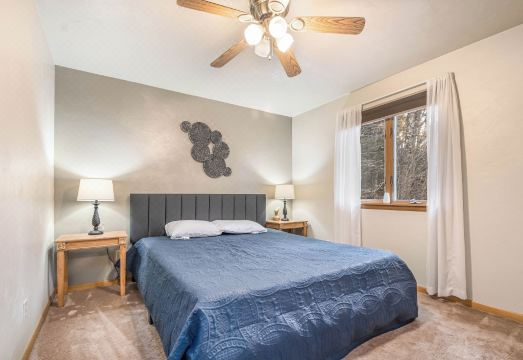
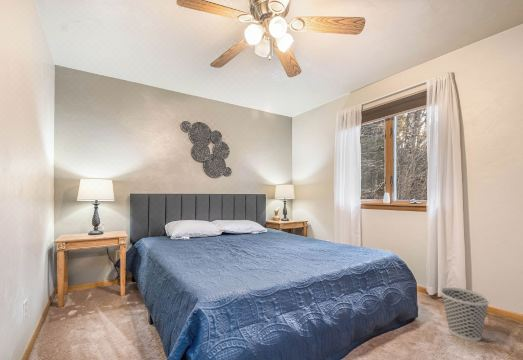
+ wastebasket (464, 314)
